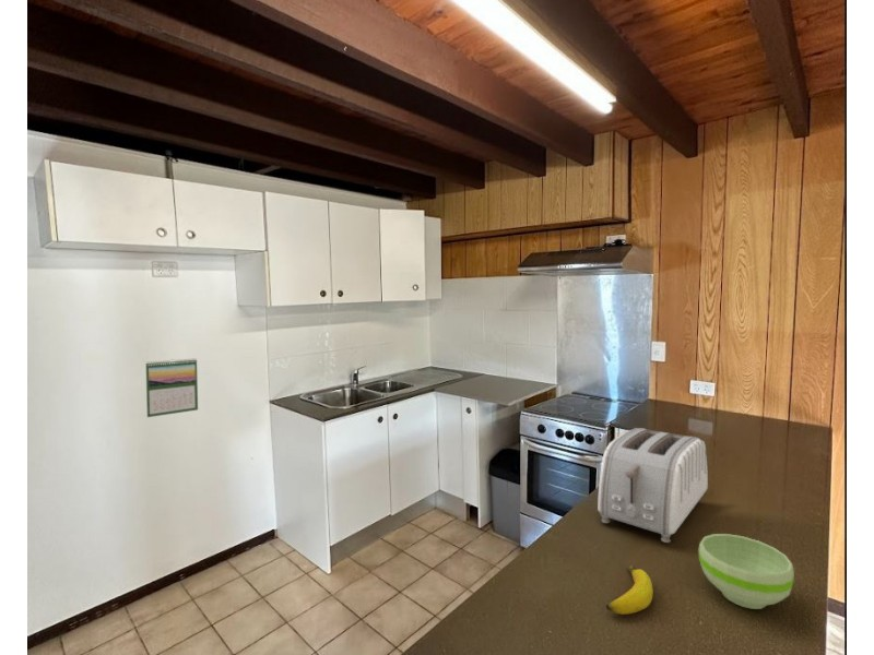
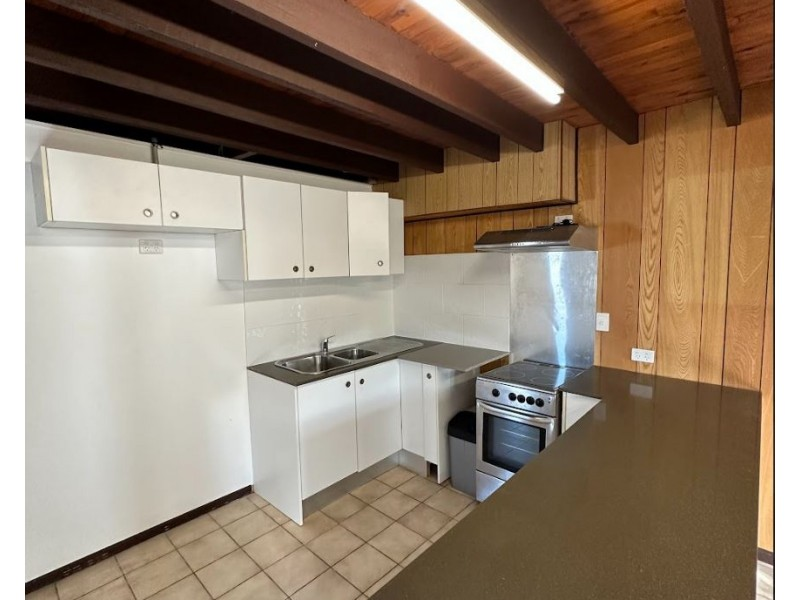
- toaster (653, 474)
- bowl (743, 574)
- calendar (173, 385)
- banana (633, 586)
